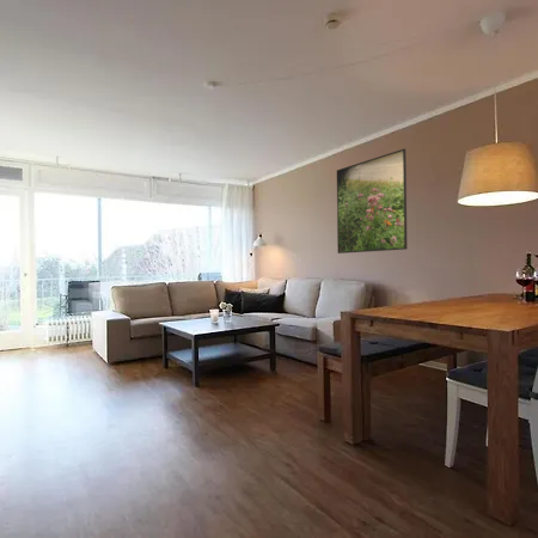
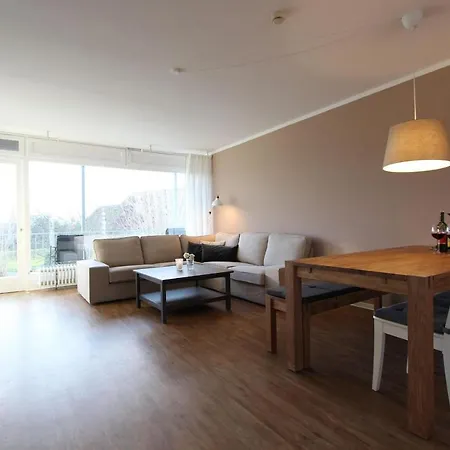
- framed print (368, 206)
